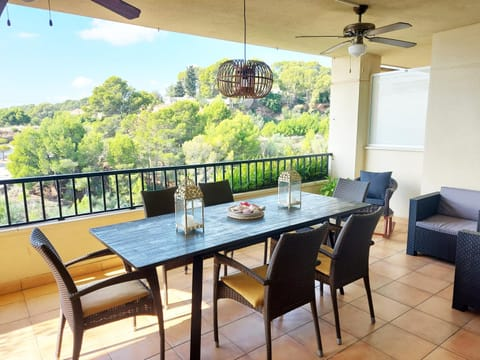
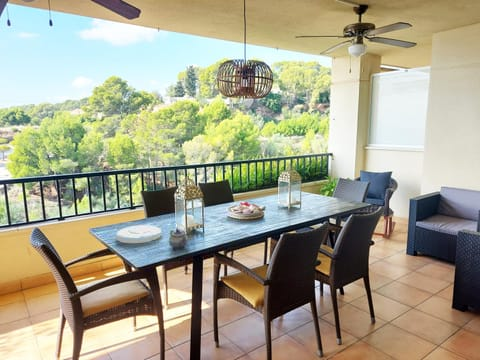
+ teapot (178, 238)
+ plate (139, 232)
